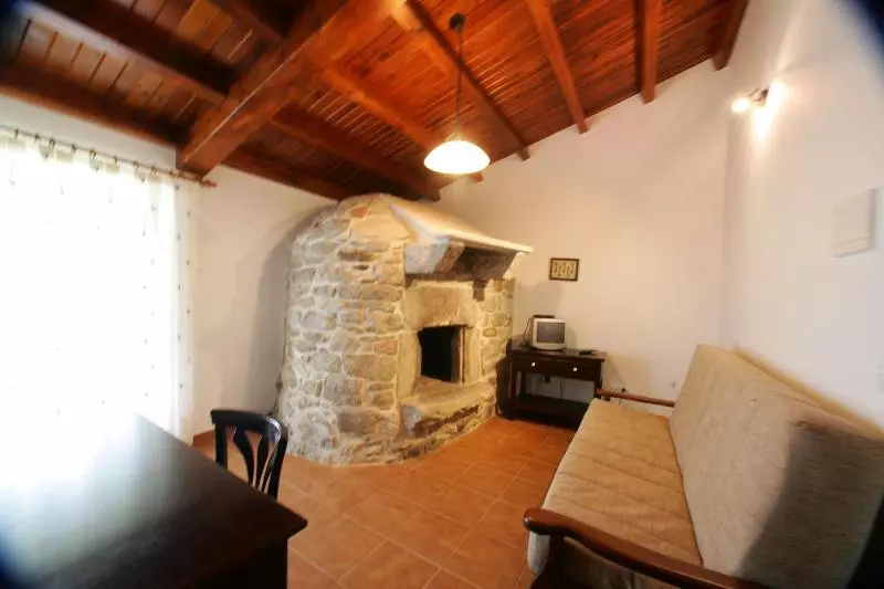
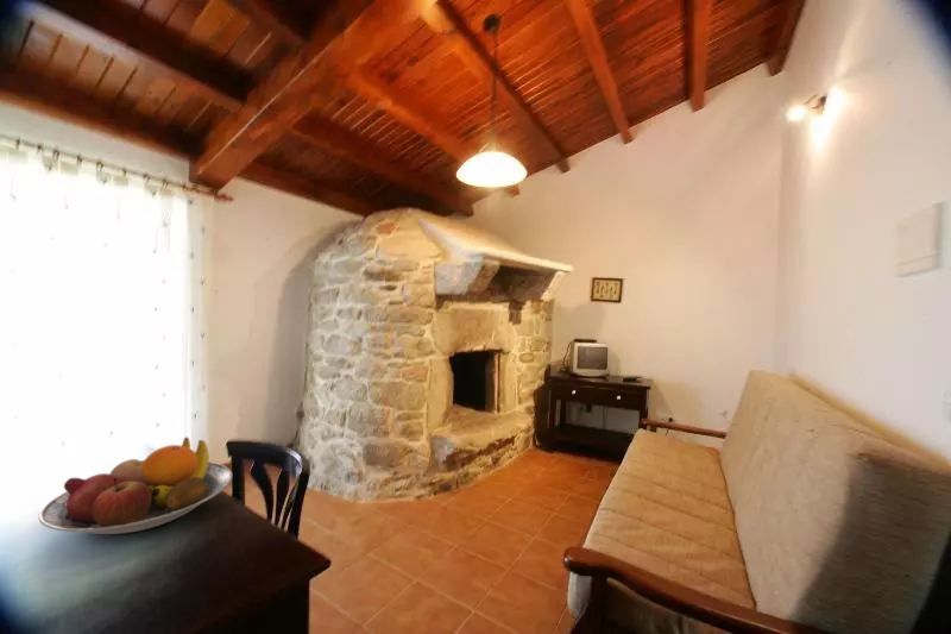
+ fruit bowl (147, 483)
